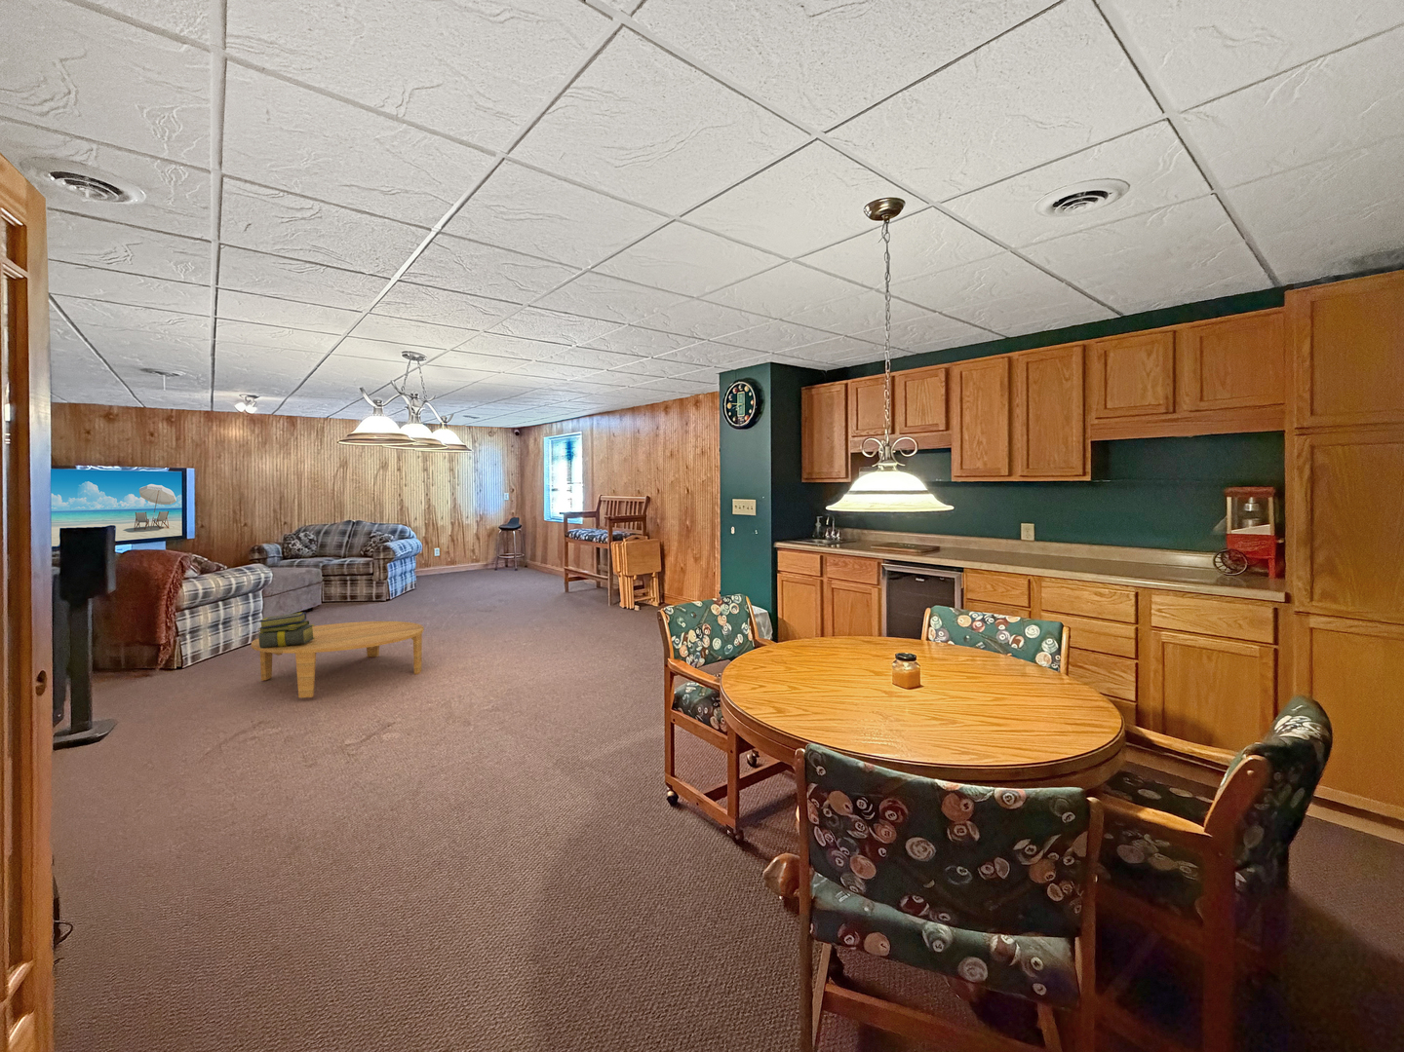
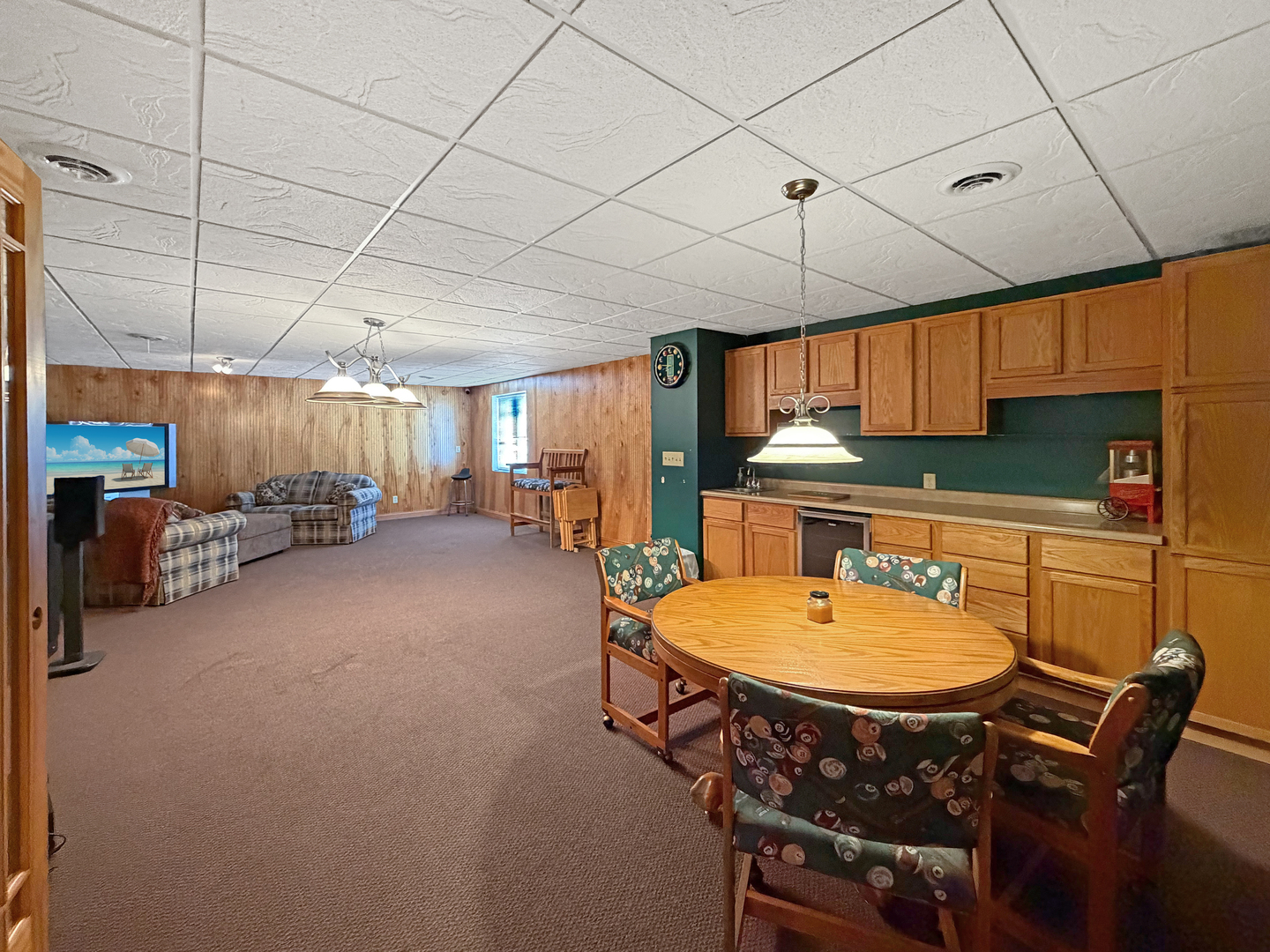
- stack of books (285, 629)
- coffee table (343, 650)
